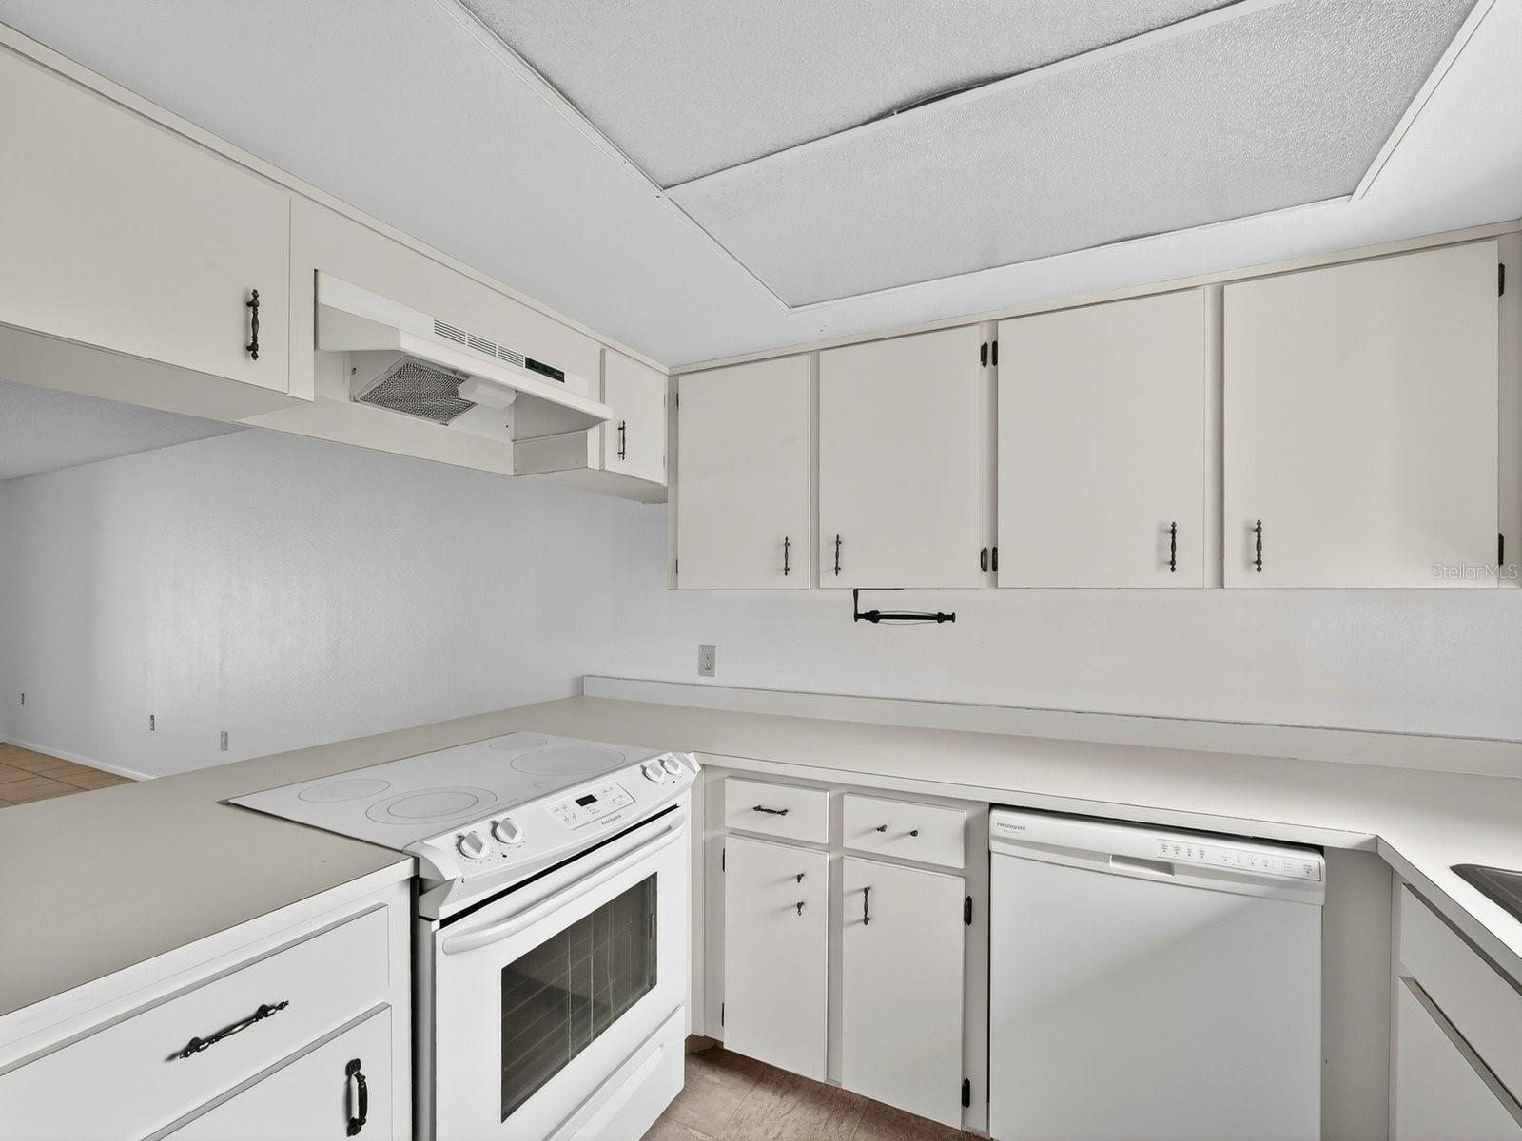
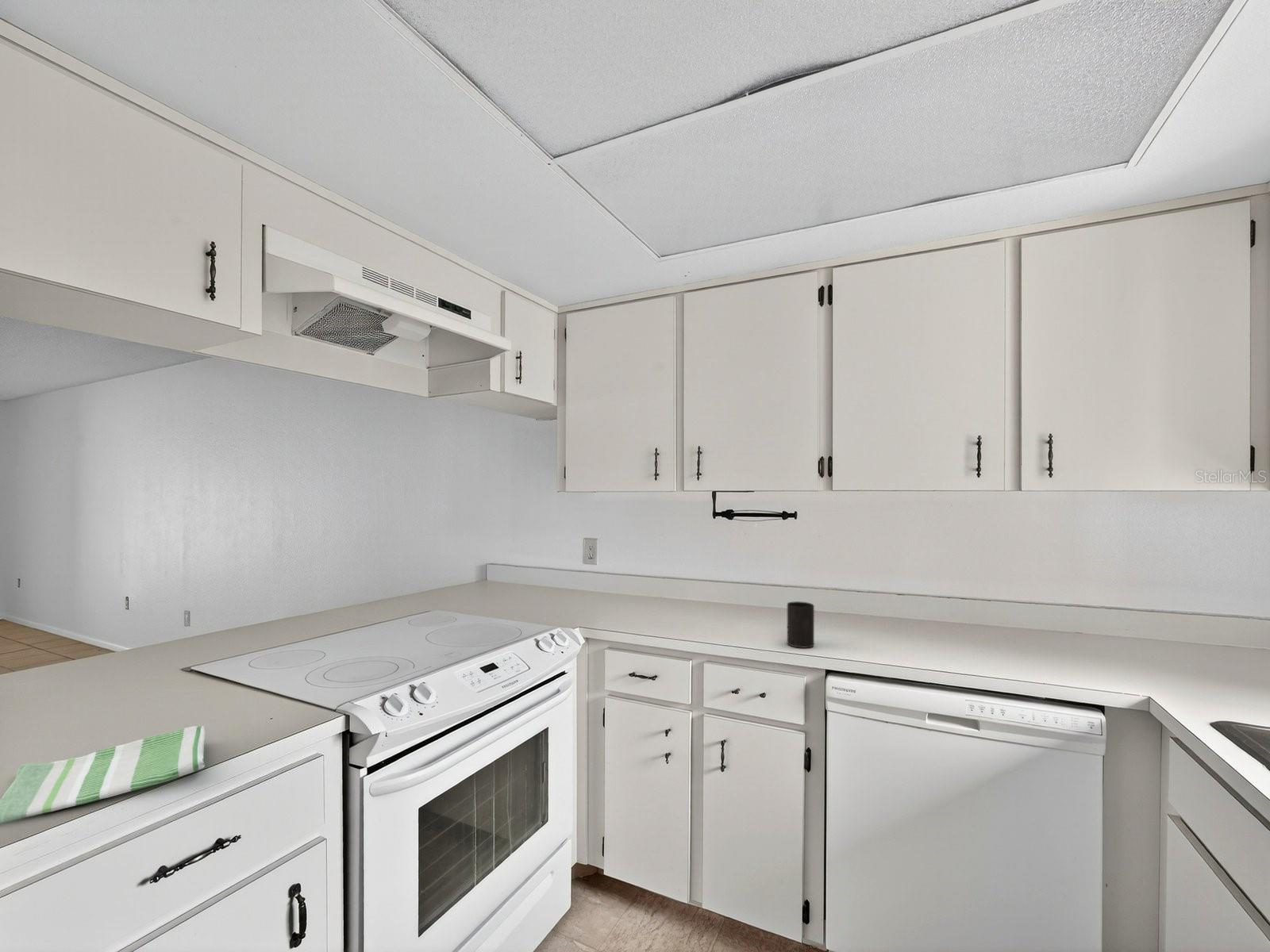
+ cup (800, 624)
+ dish towel (113, 768)
